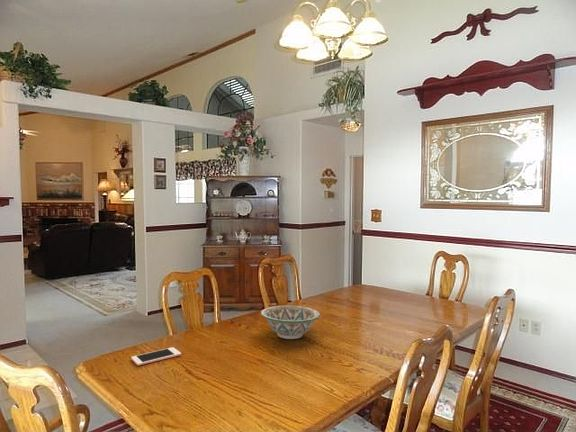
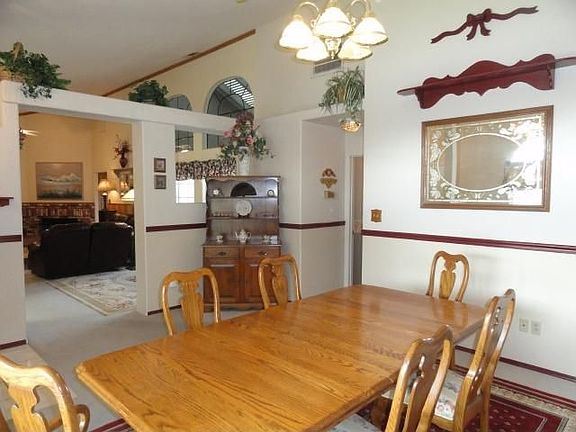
- cell phone (156, 356)
- decorative bowl (290, 323)
